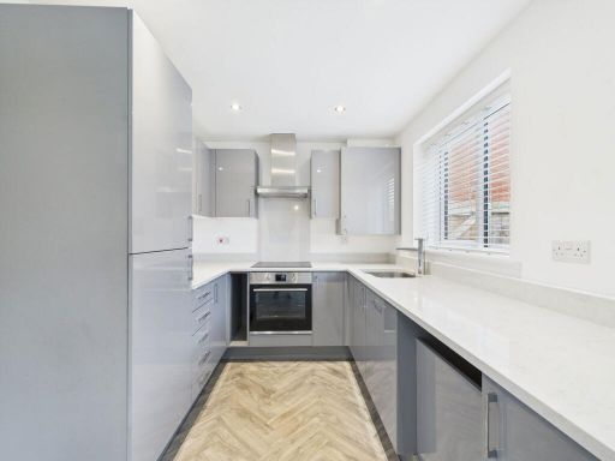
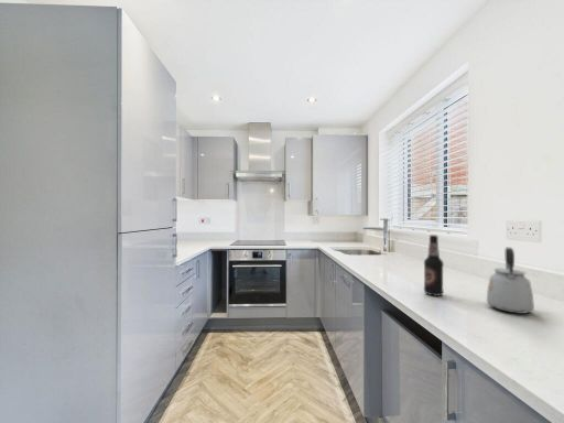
+ bottle (433, 264)
+ kettle (508, 276)
